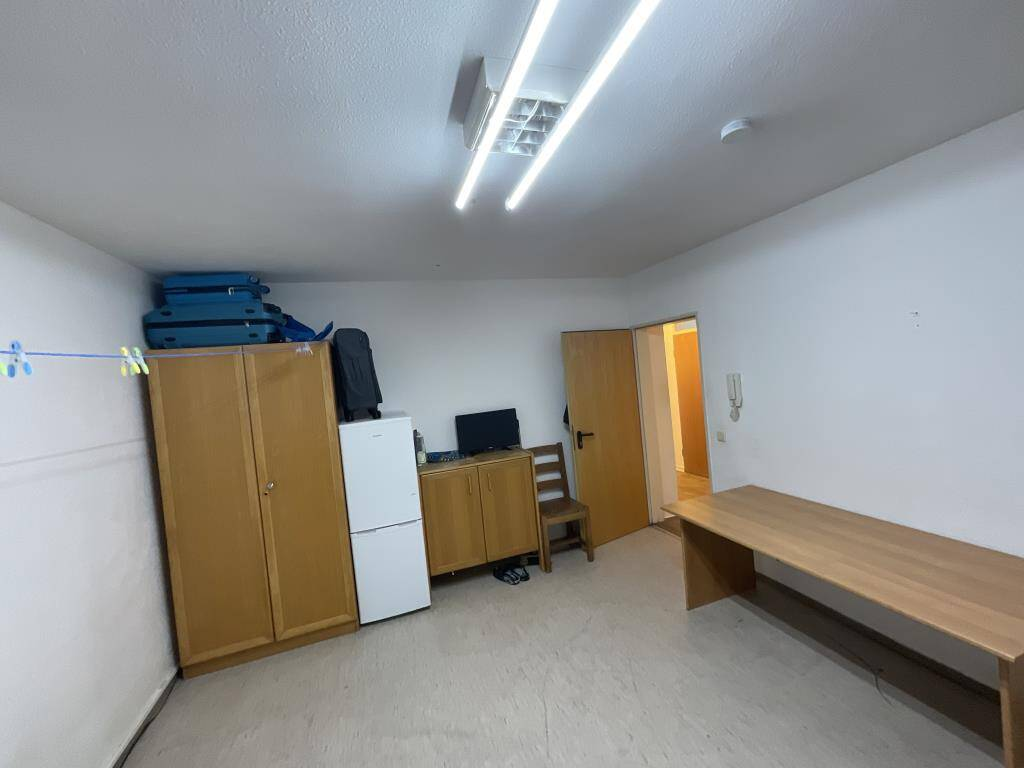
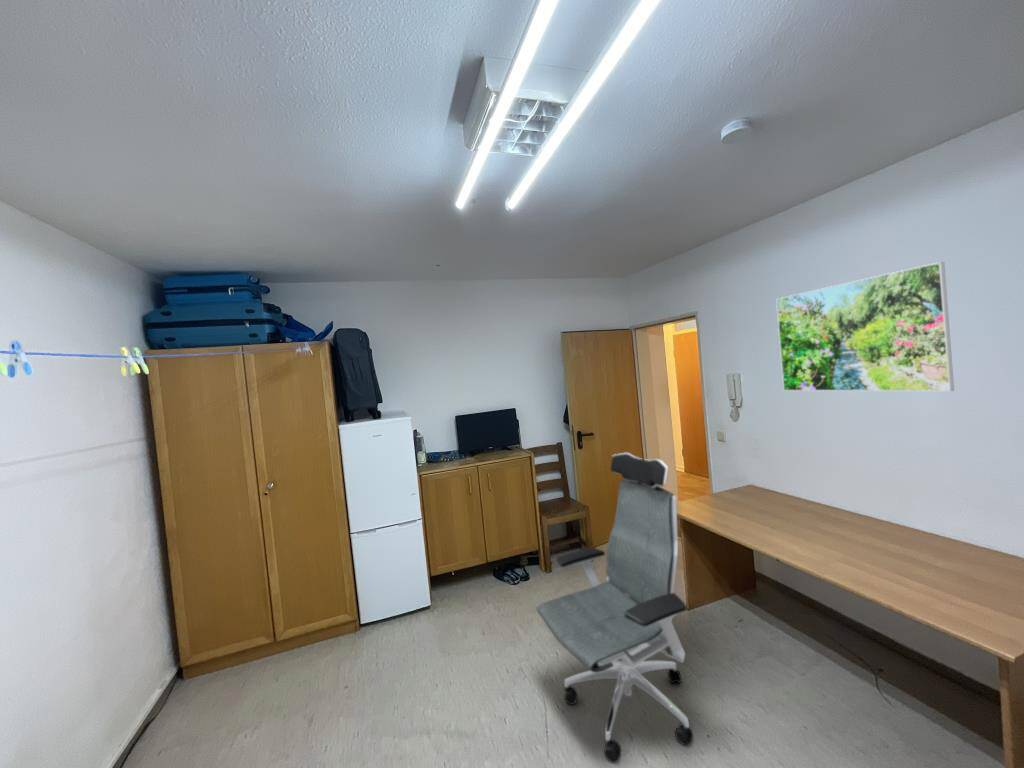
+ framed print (850, 337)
+ office chair (617, 585)
